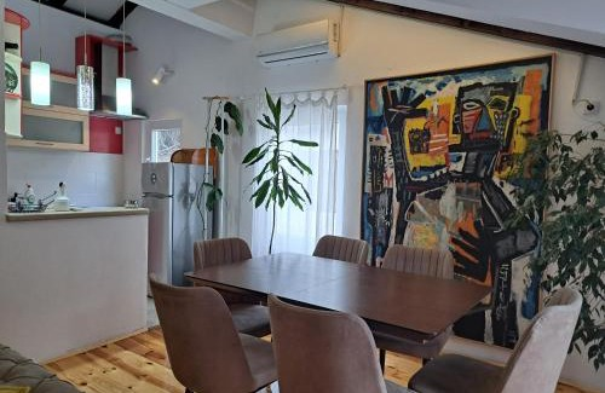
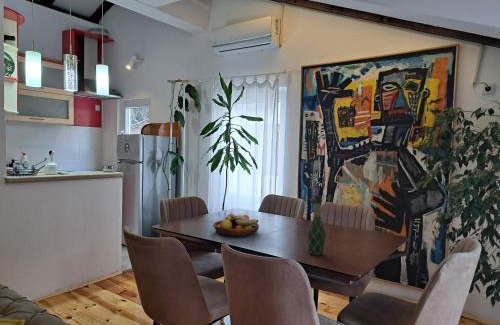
+ fruit bowl (236, 222)
+ wine bottle (316, 224)
